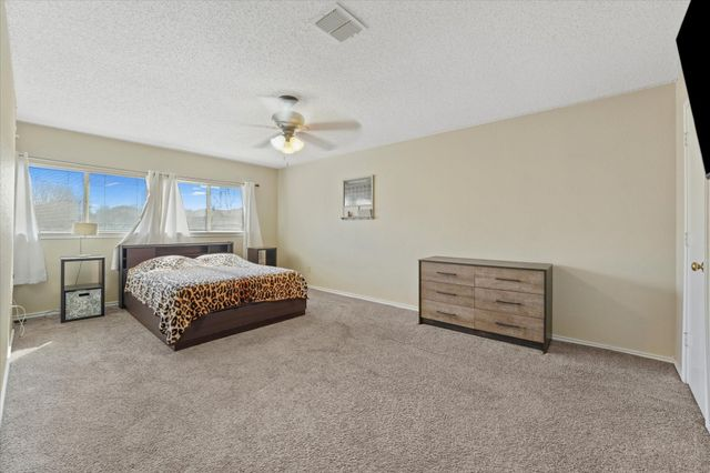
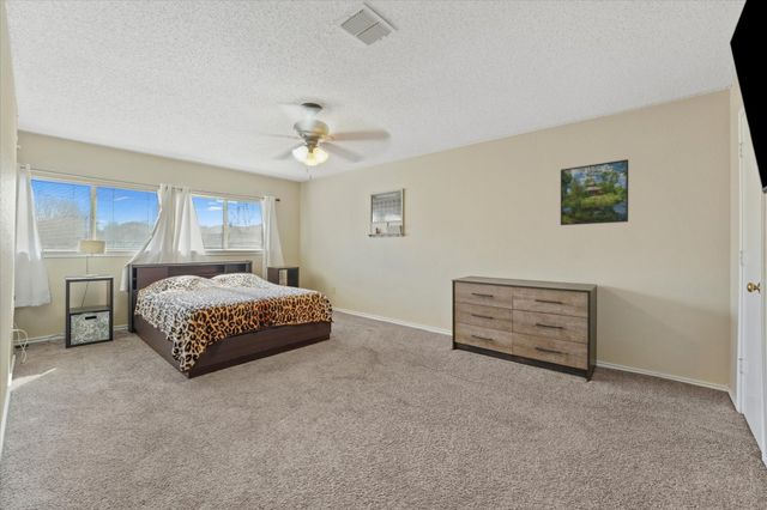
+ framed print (592, 194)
